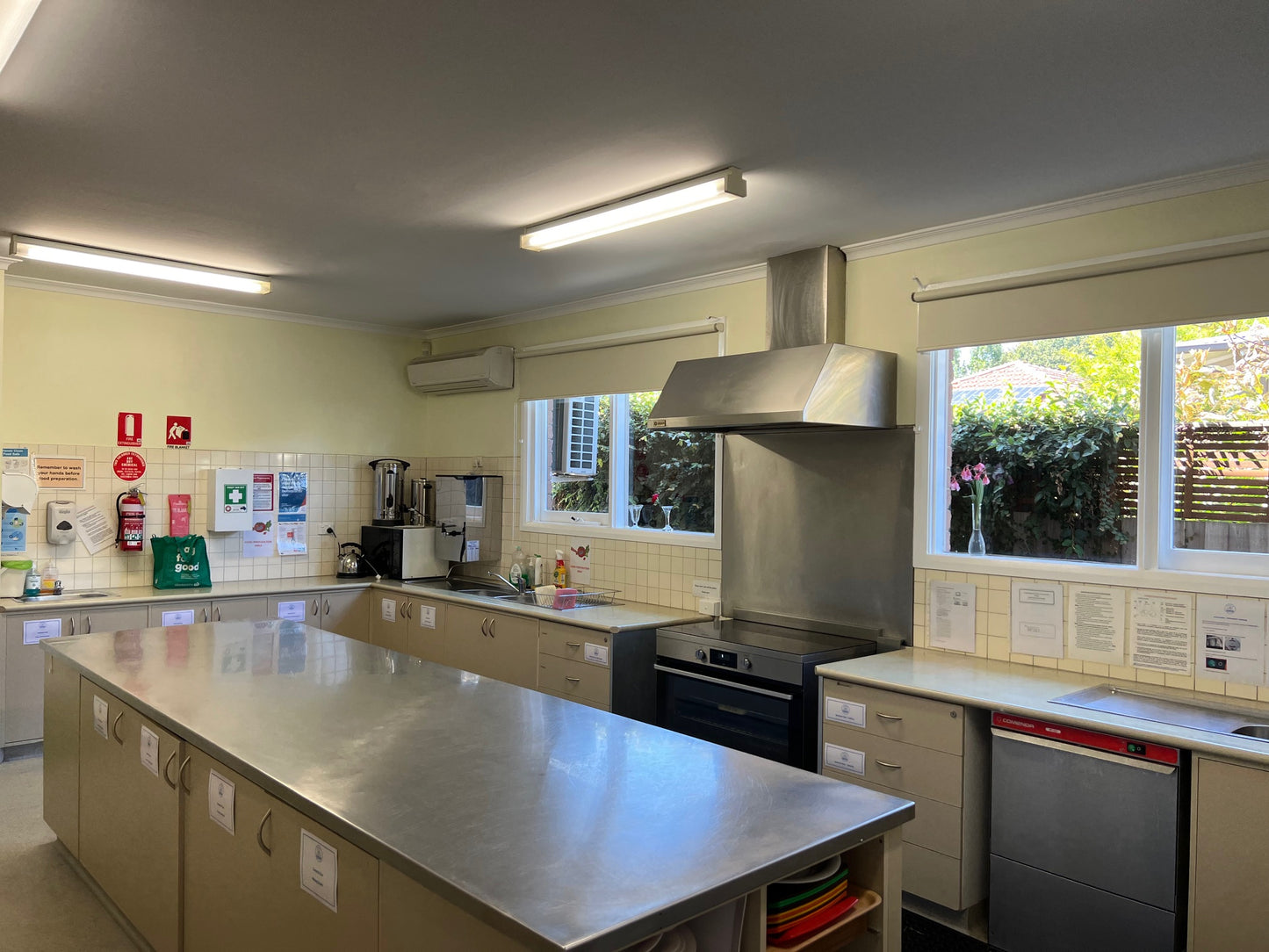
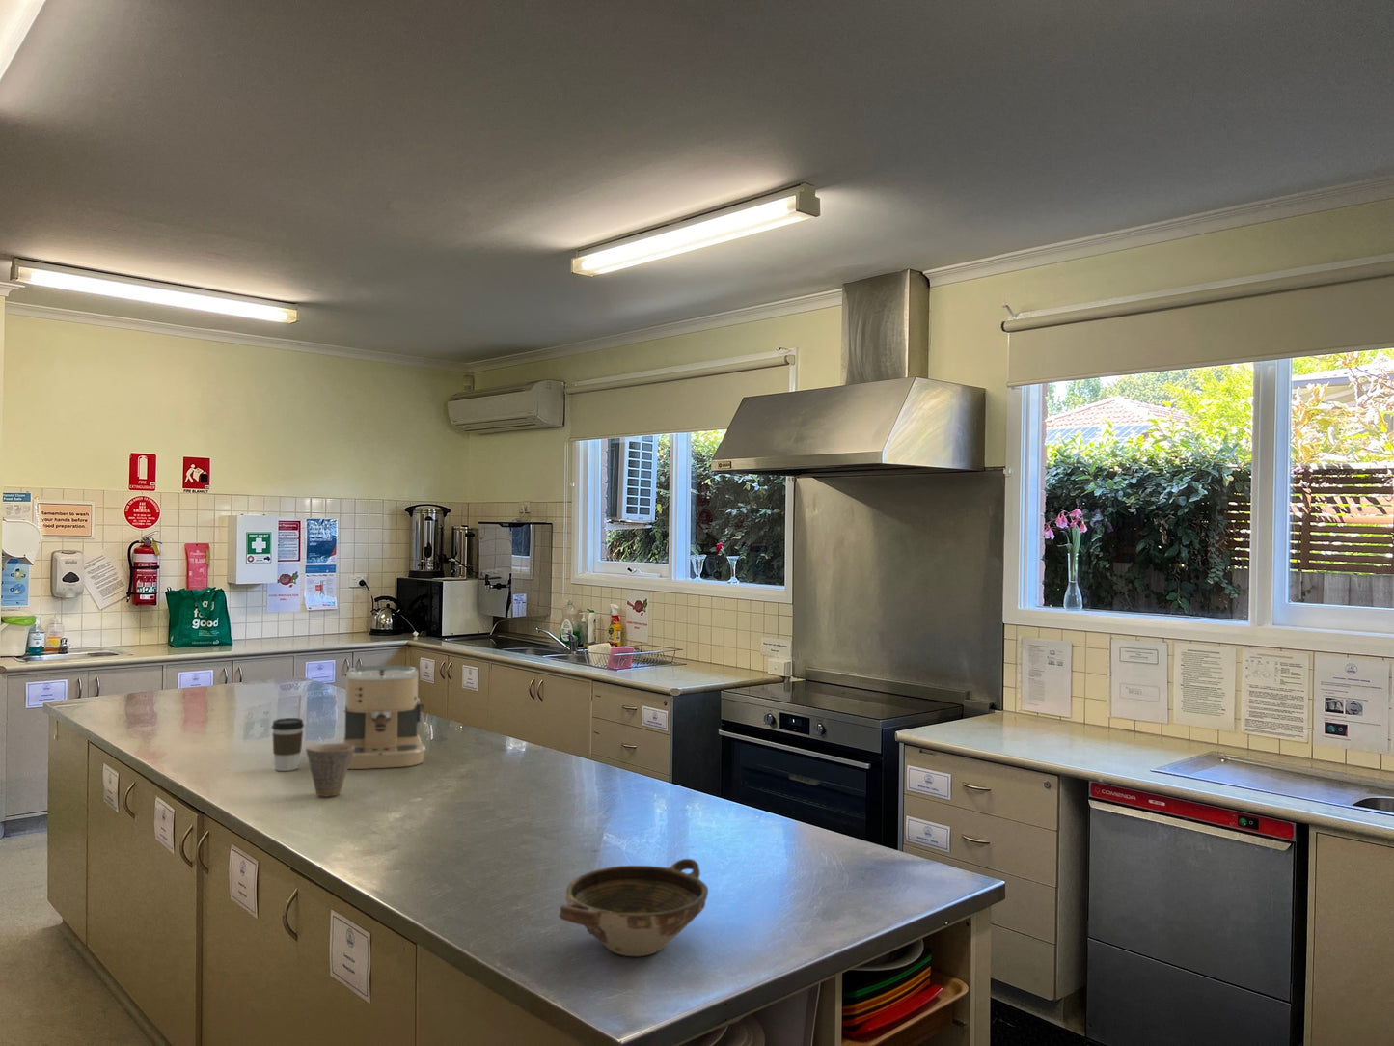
+ cup (330, 769)
+ coffee cup (288, 744)
+ coffee maker (381, 713)
+ bowl (636, 912)
